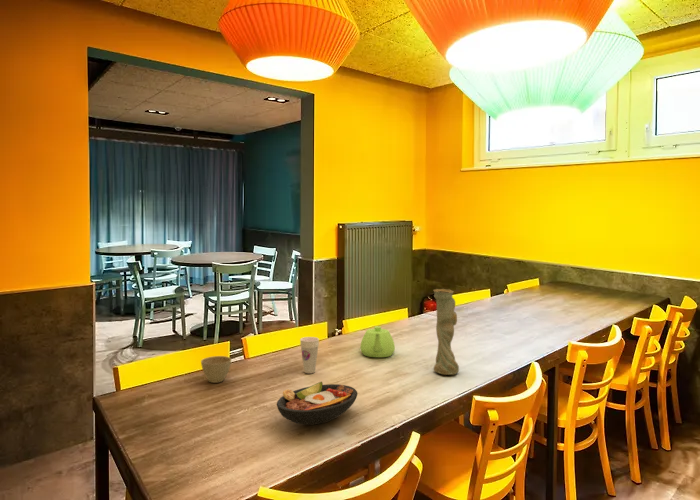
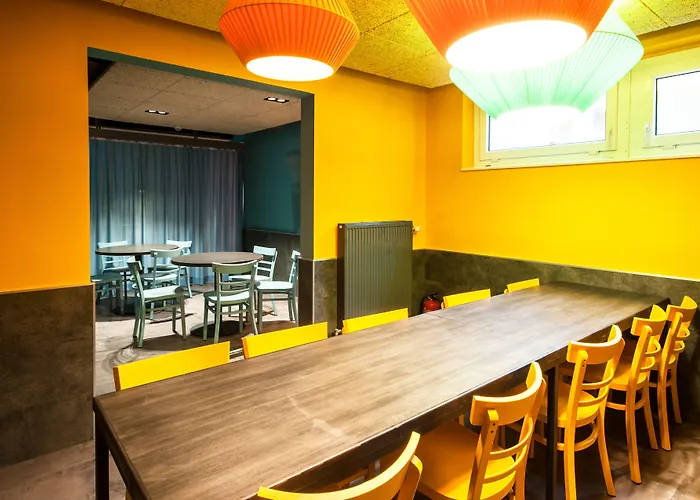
- cup (309, 355)
- vase (446, 331)
- teapot (377, 340)
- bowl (318, 404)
- flower pot (216, 370)
